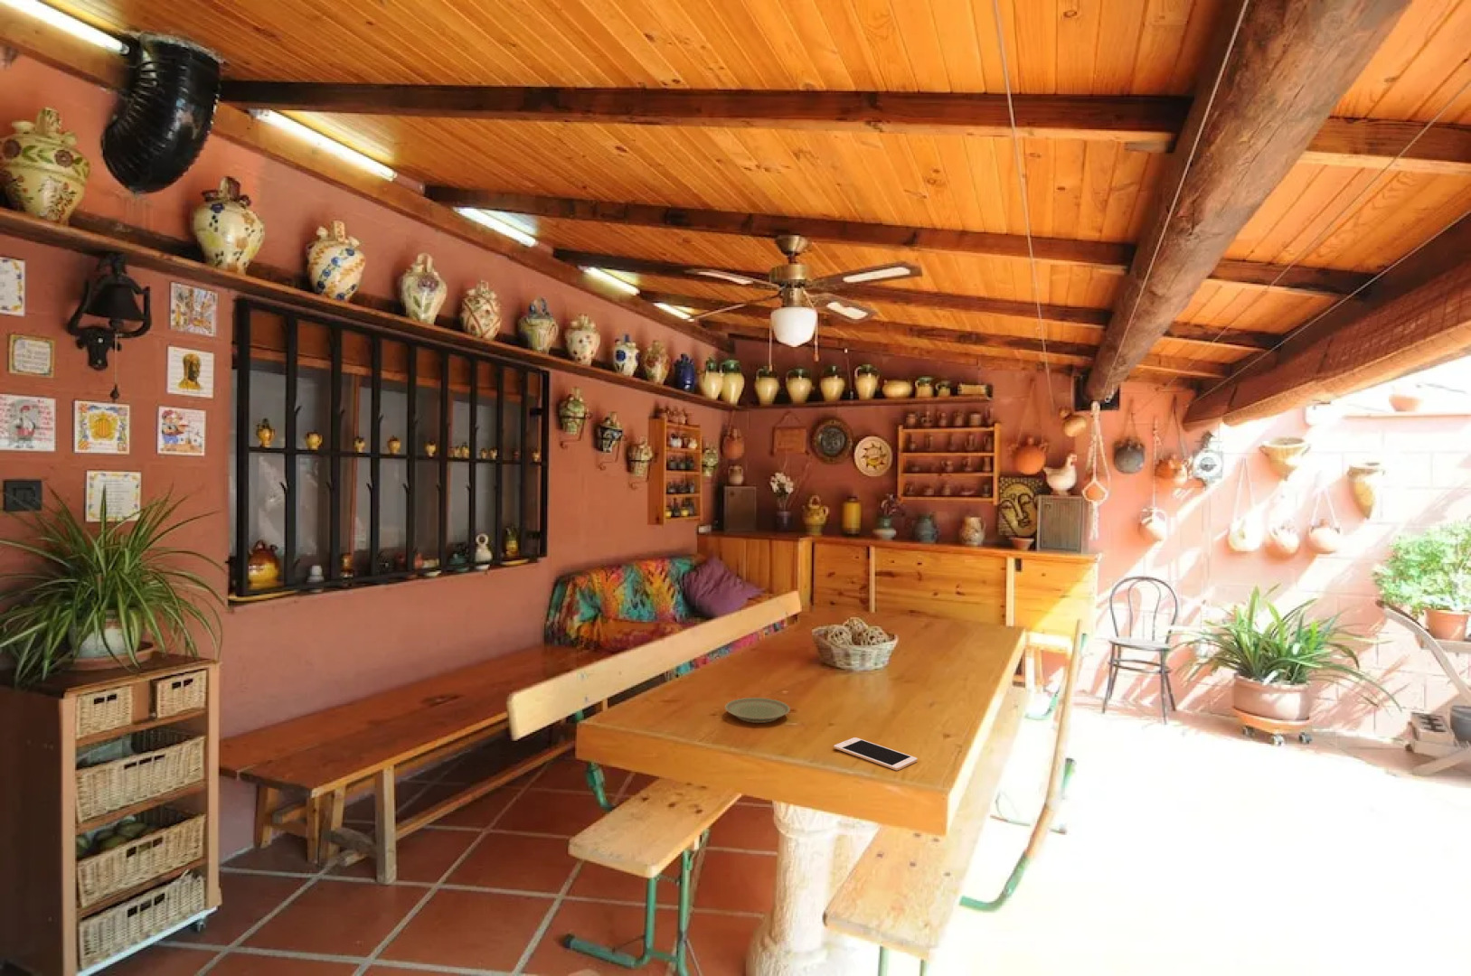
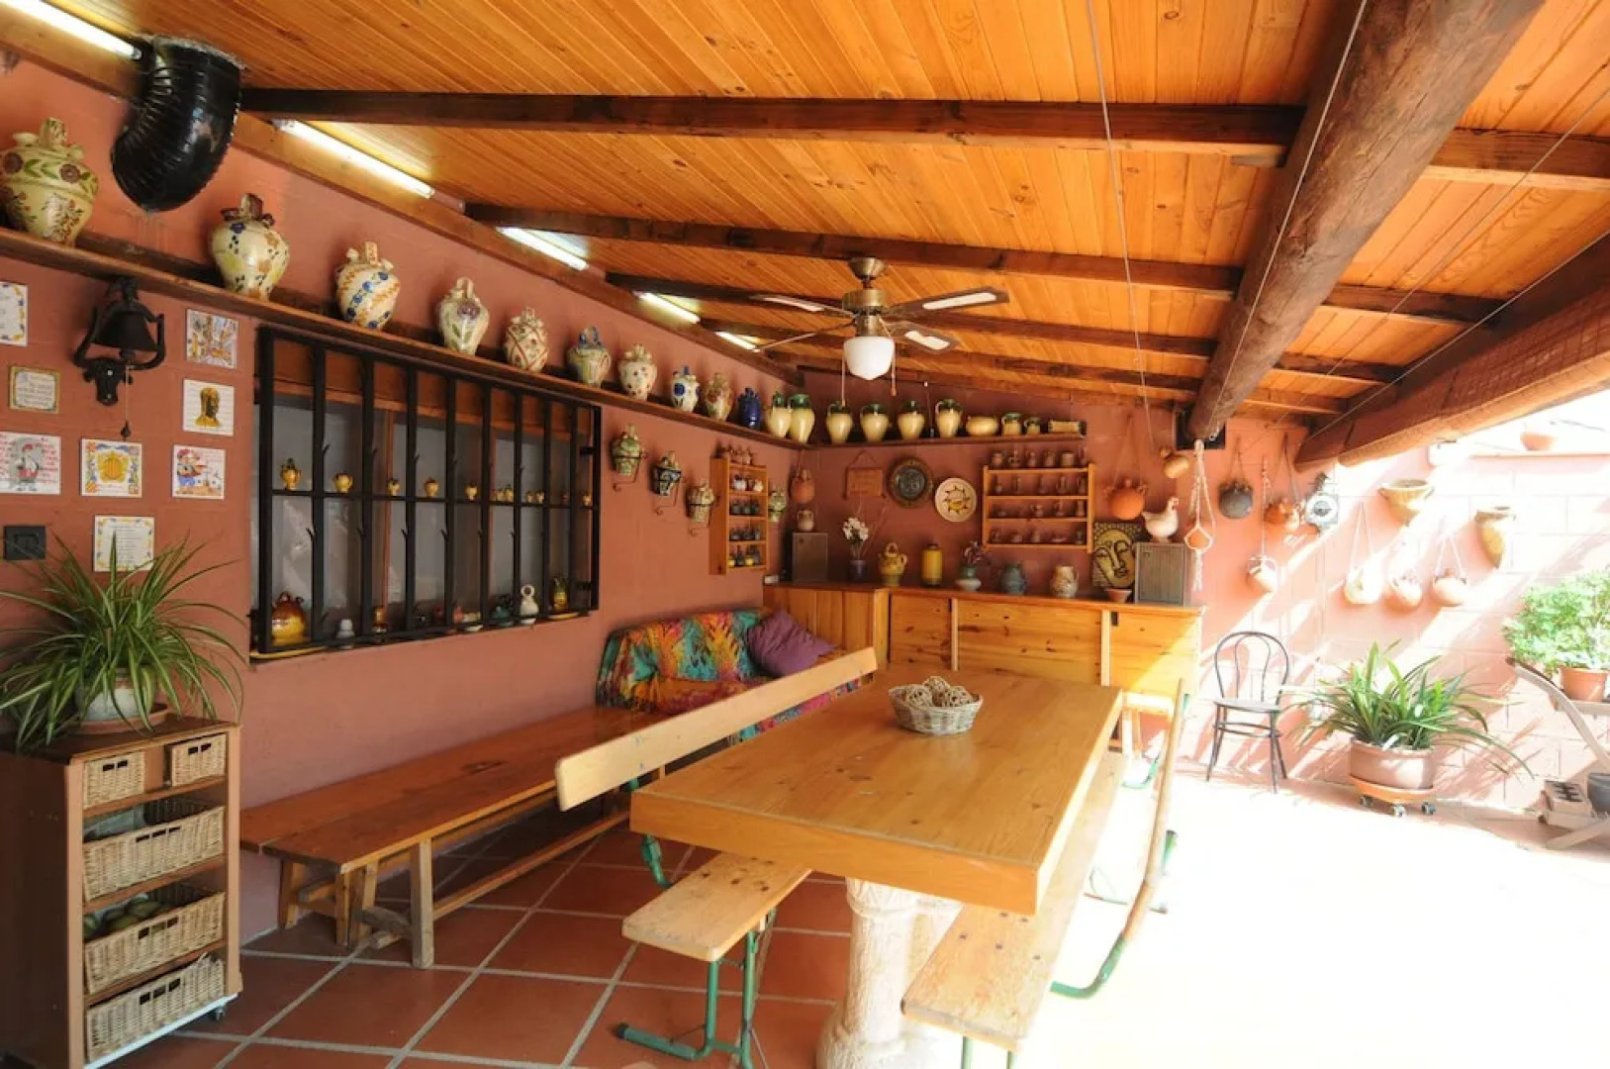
- plate (756, 711)
- cell phone (874, 753)
